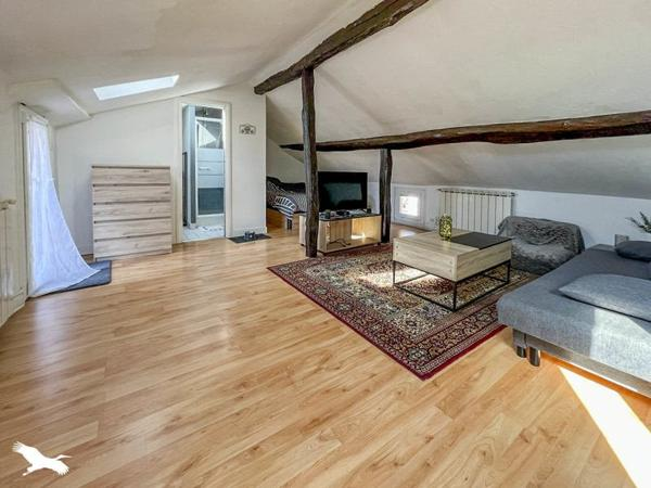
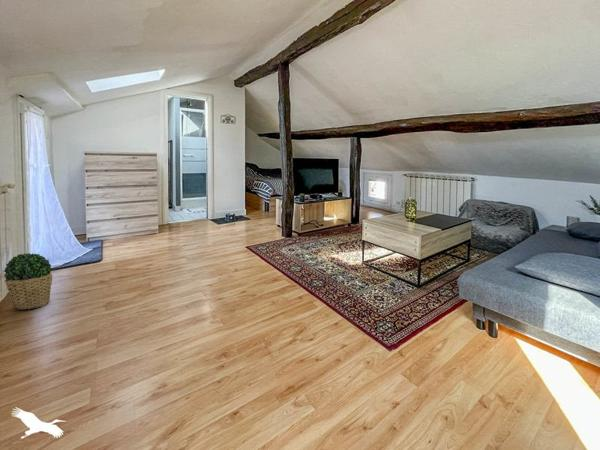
+ potted plant (29, 279)
